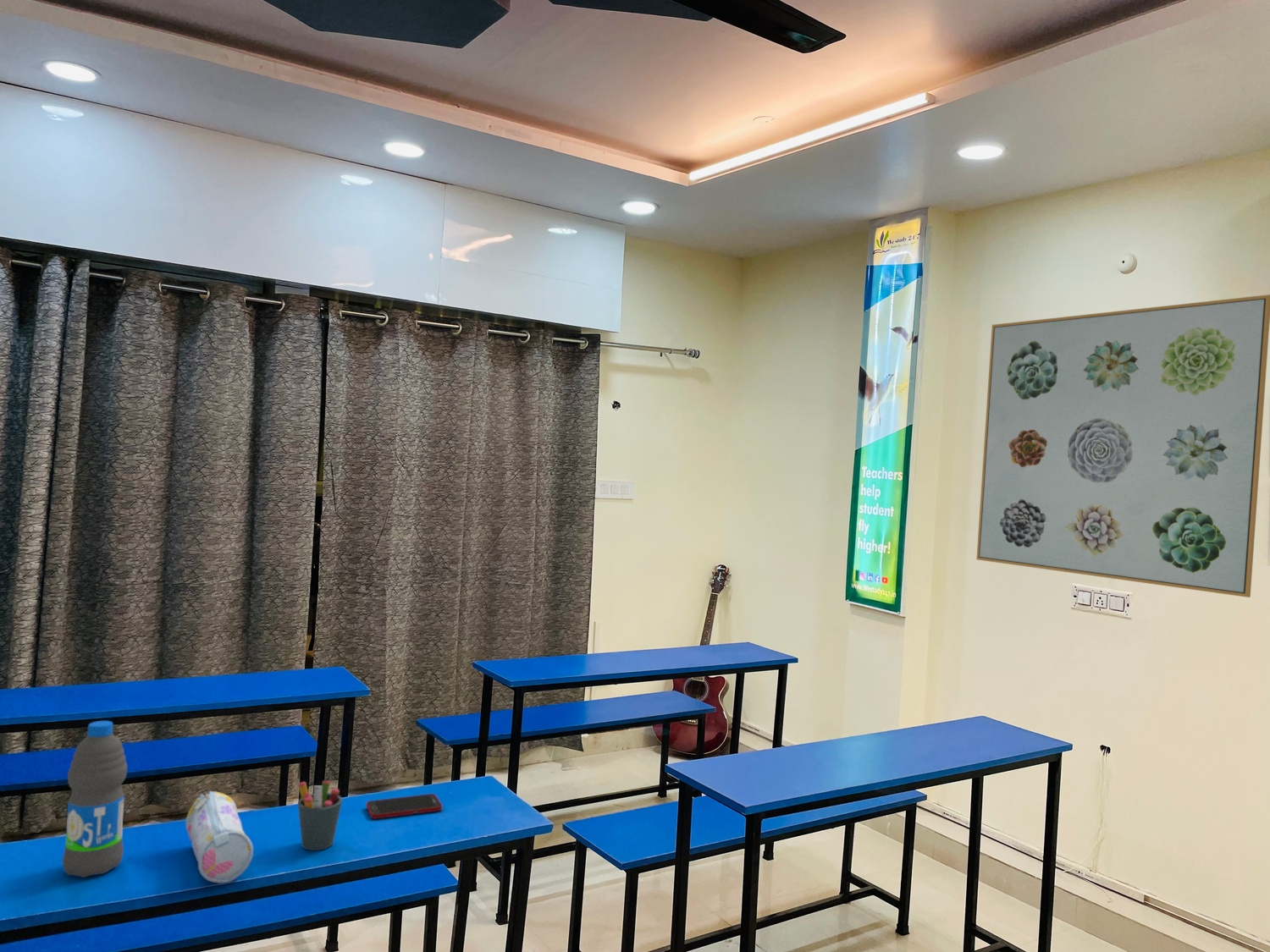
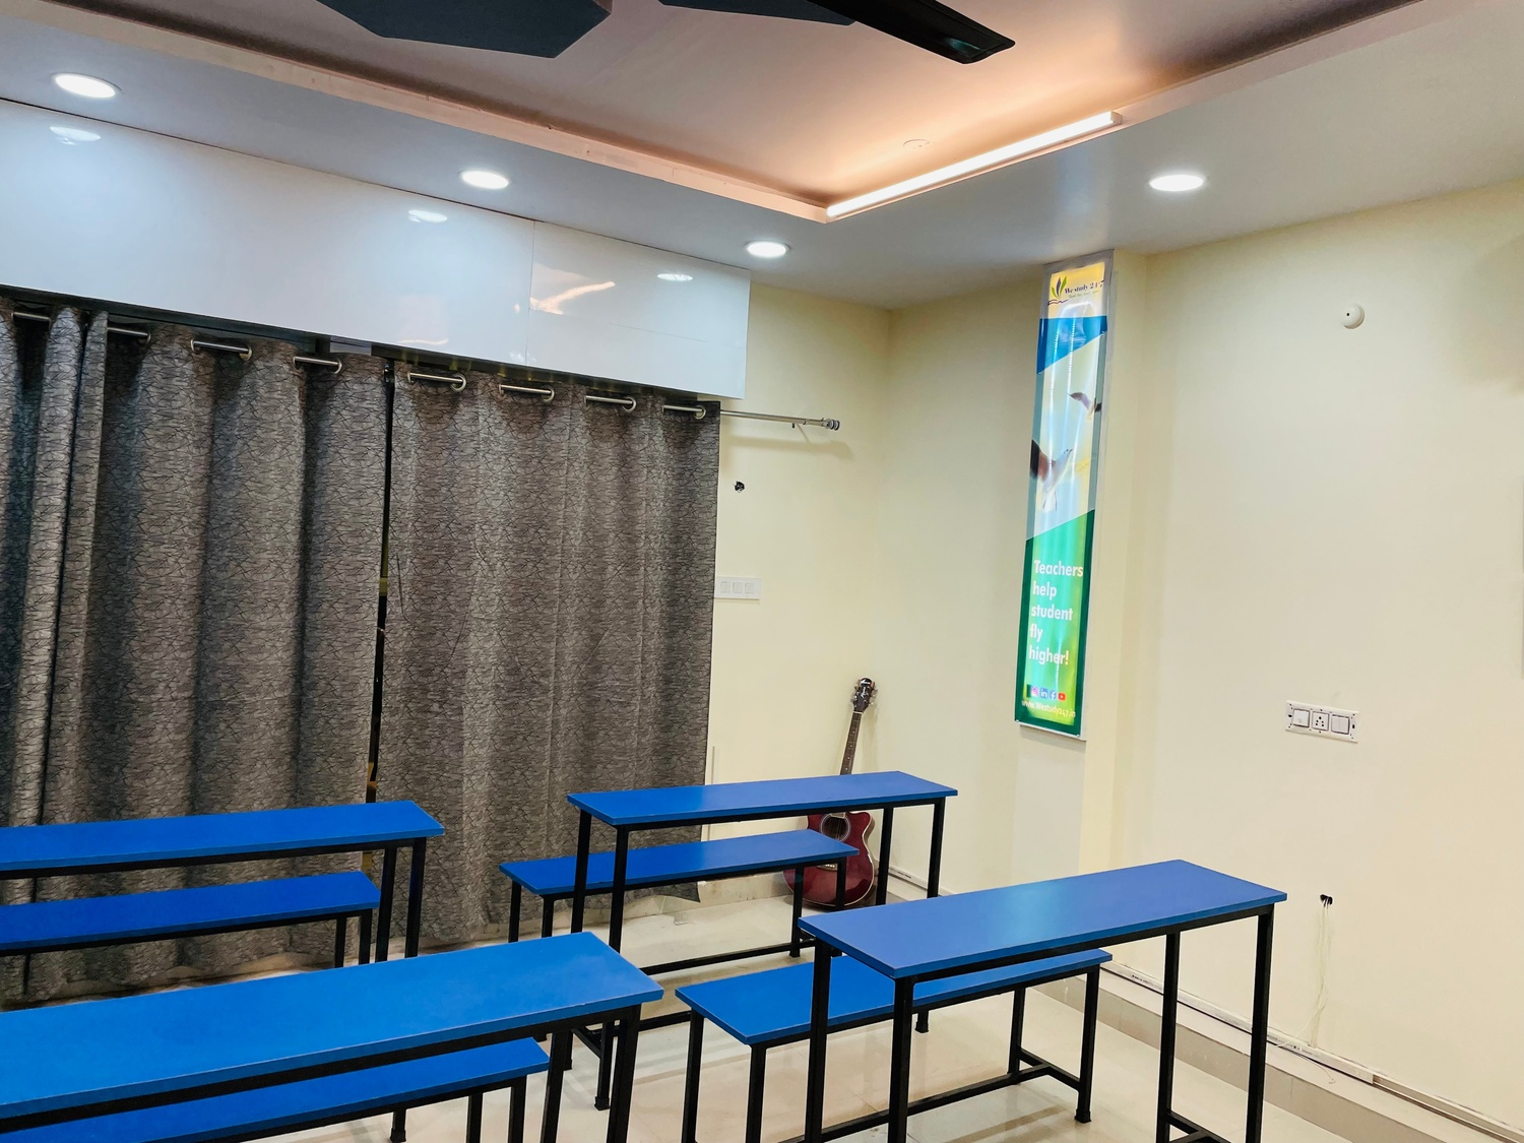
- pen holder (318, 811)
- water bottle (97, 795)
- cell phone (404, 806)
- pencil case (218, 834)
- wall art (1105, 443)
